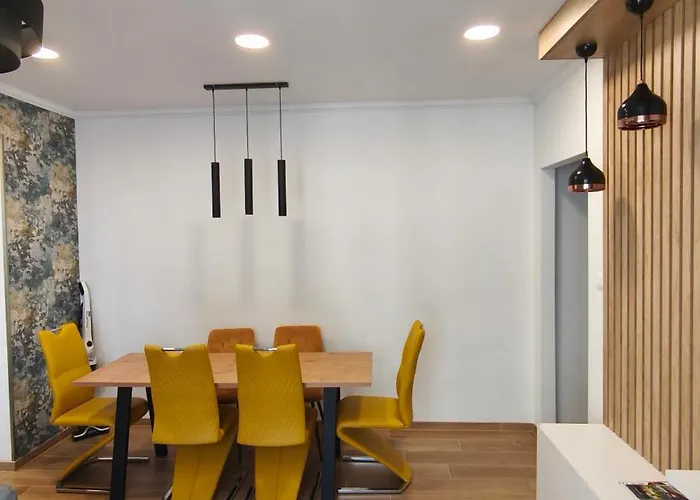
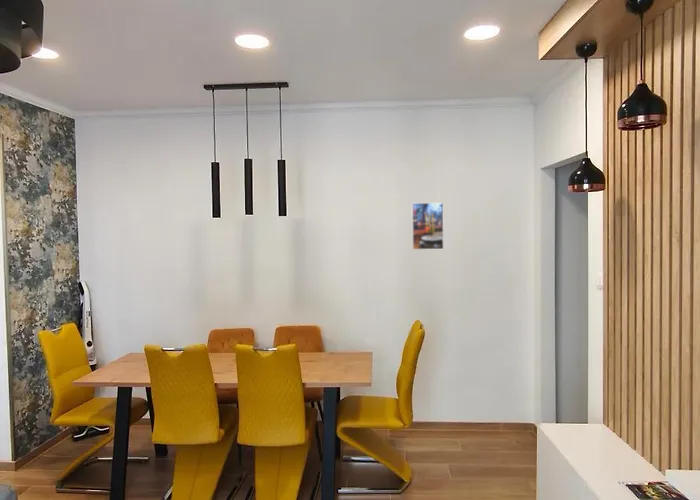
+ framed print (427, 226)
